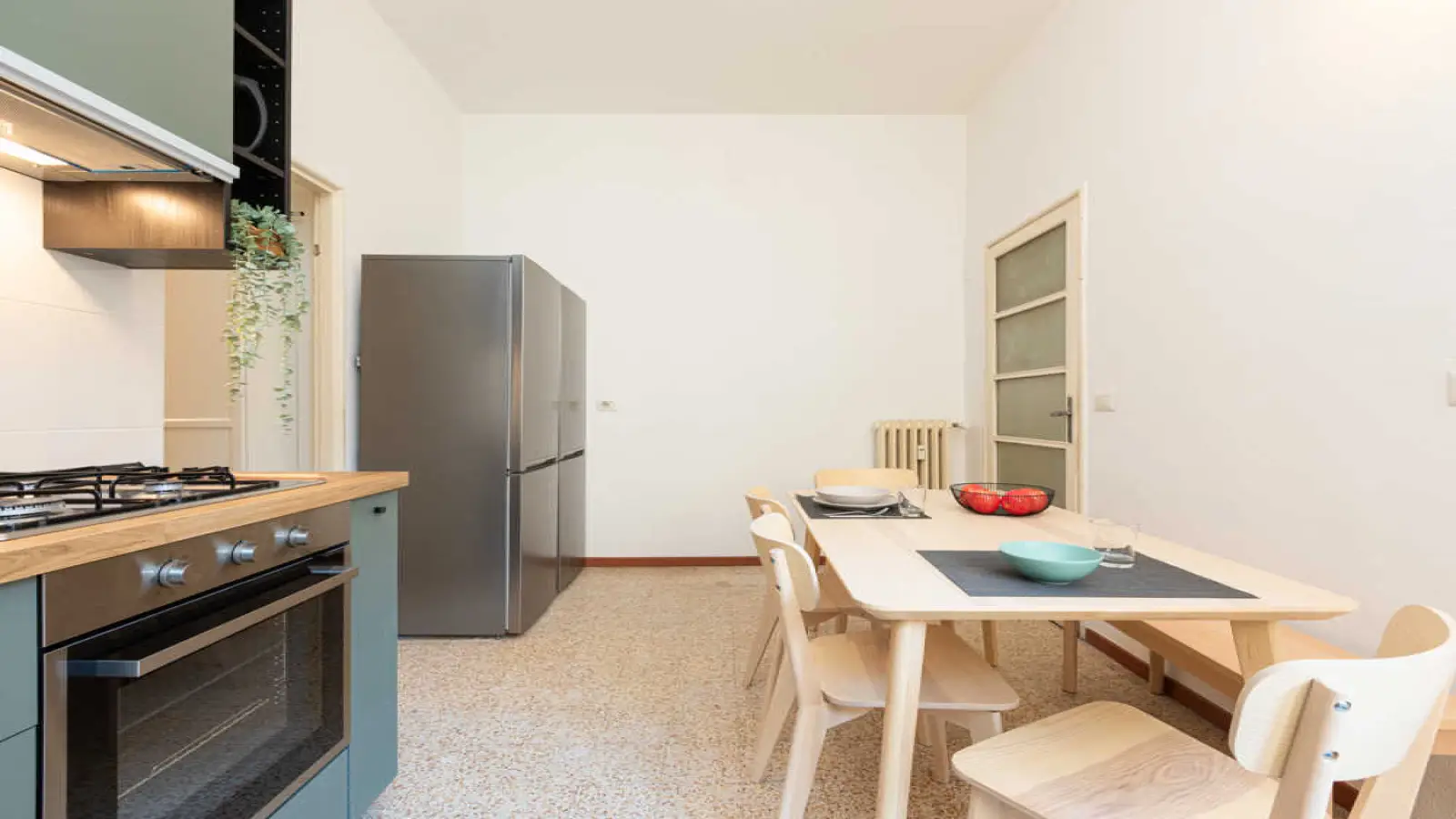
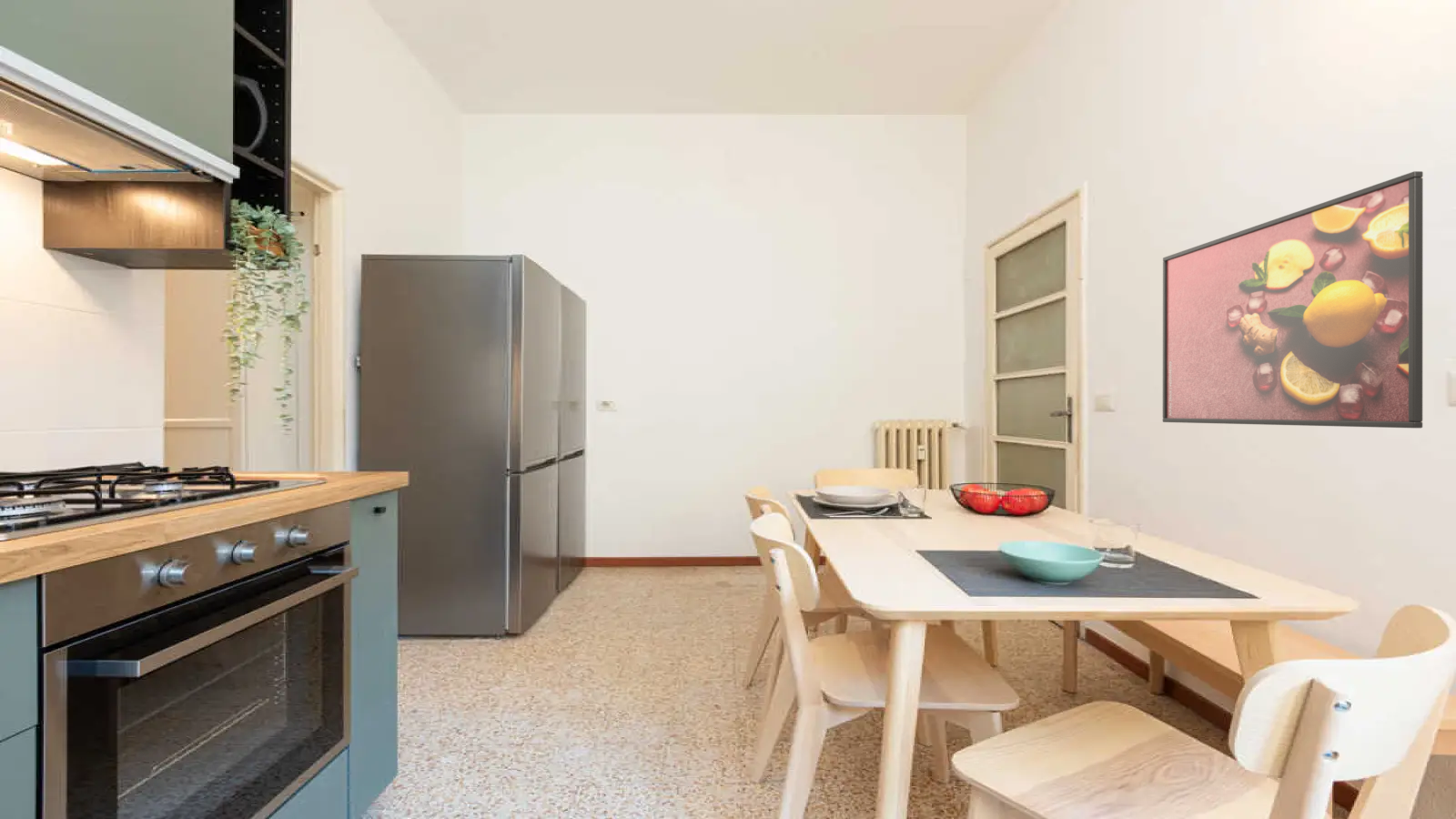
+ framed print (1264, 324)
